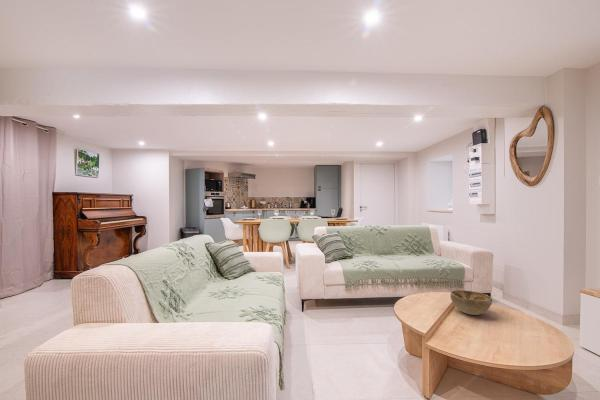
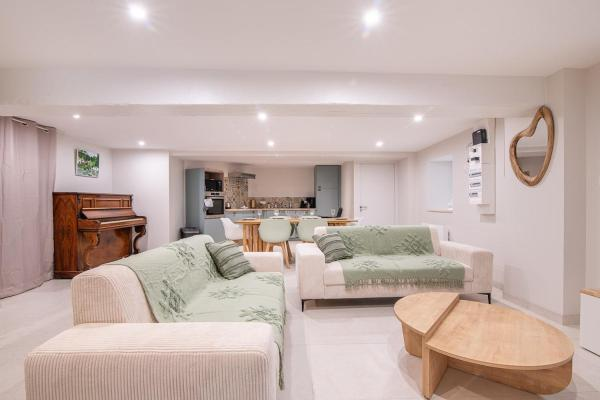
- decorative bowl (470, 303)
